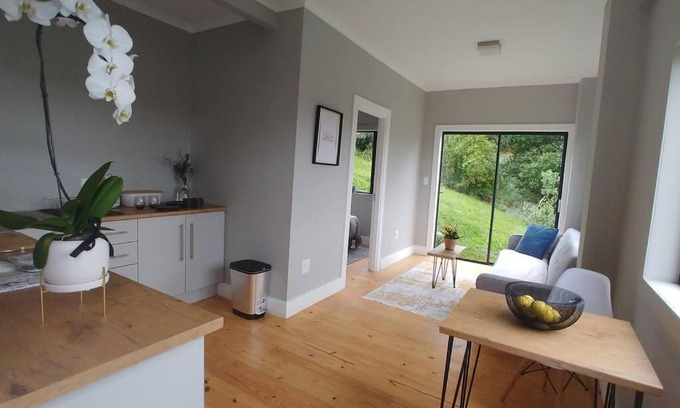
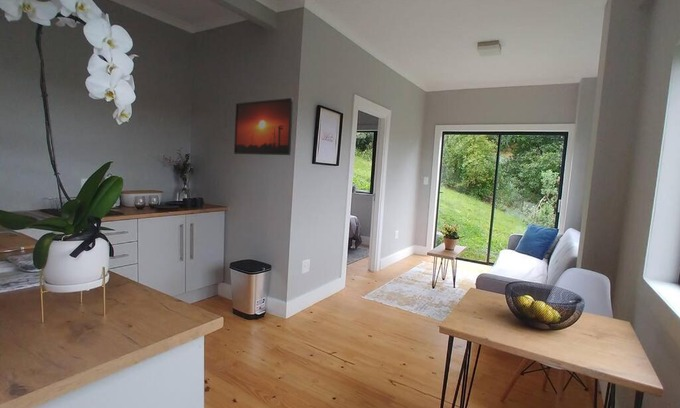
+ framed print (261, 127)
